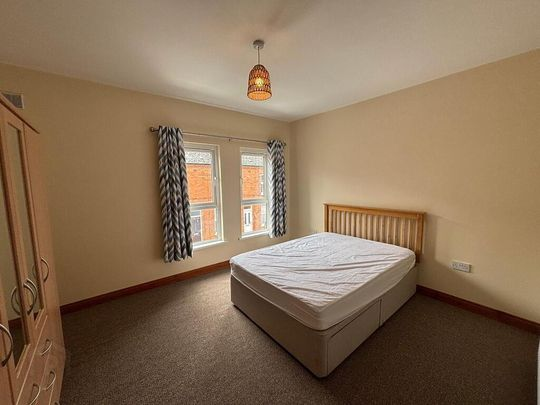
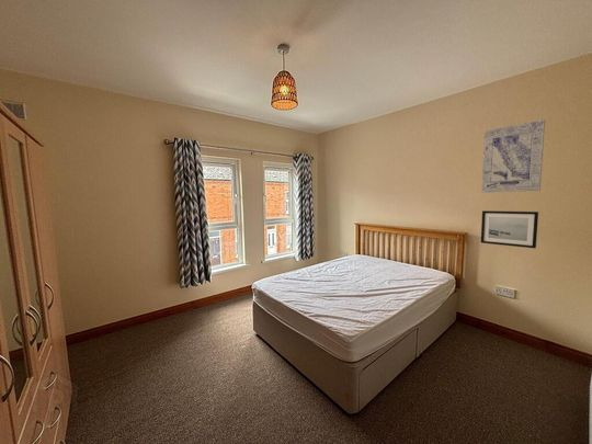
+ wall art (511, 159)
+ wall art (508, 228)
